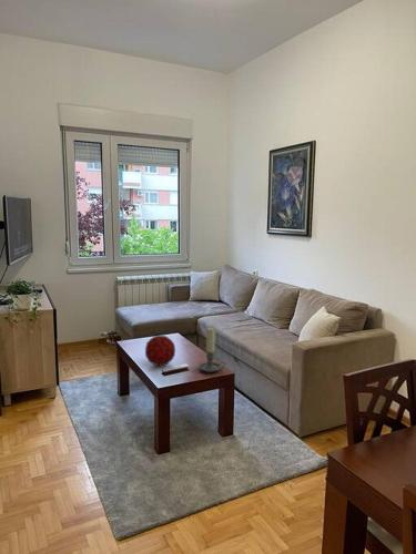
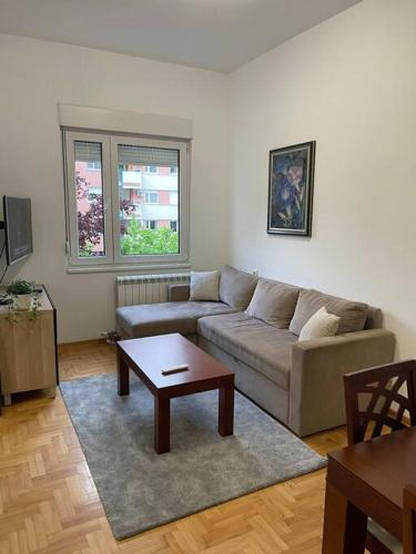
- decorative orb (160, 350)
- candle holder (212, 348)
